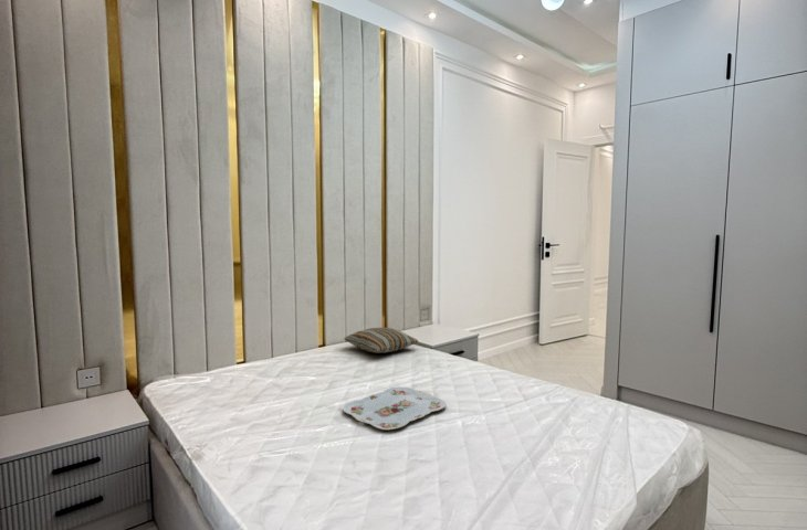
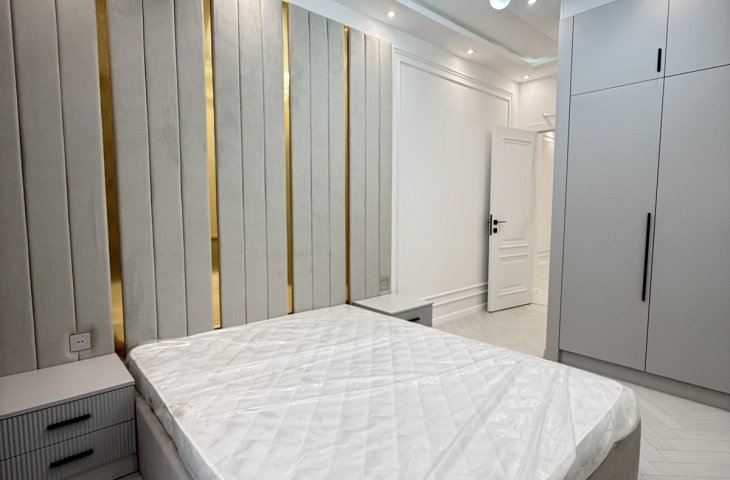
- serving tray (395, 406)
- pillow (380, 339)
